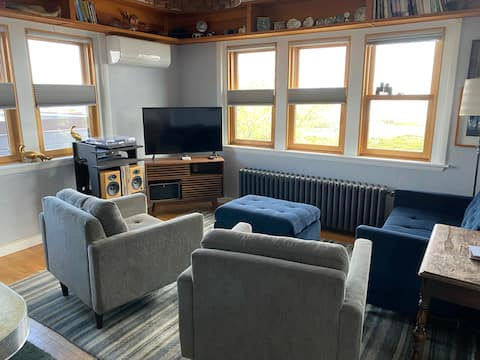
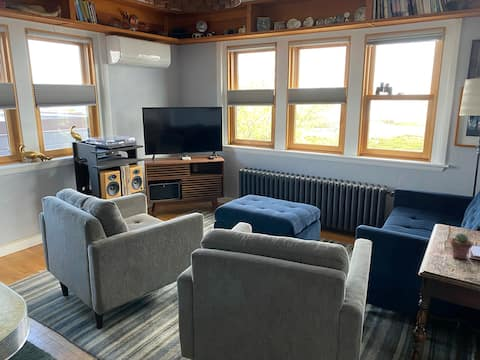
+ potted succulent (460, 245)
